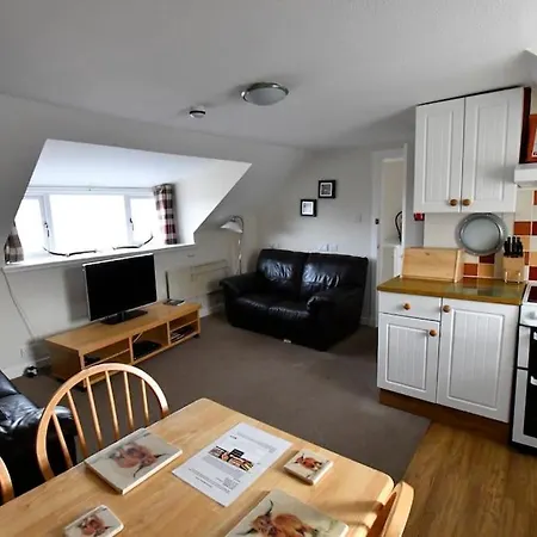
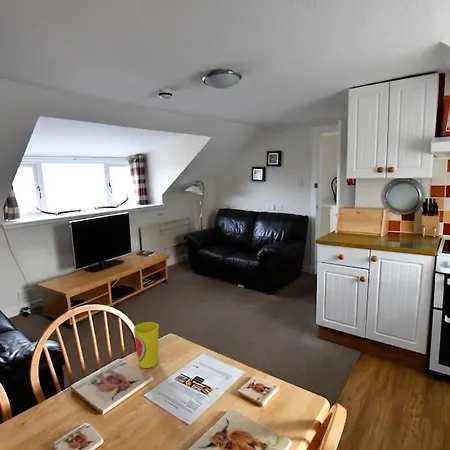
+ cup (147, 345)
